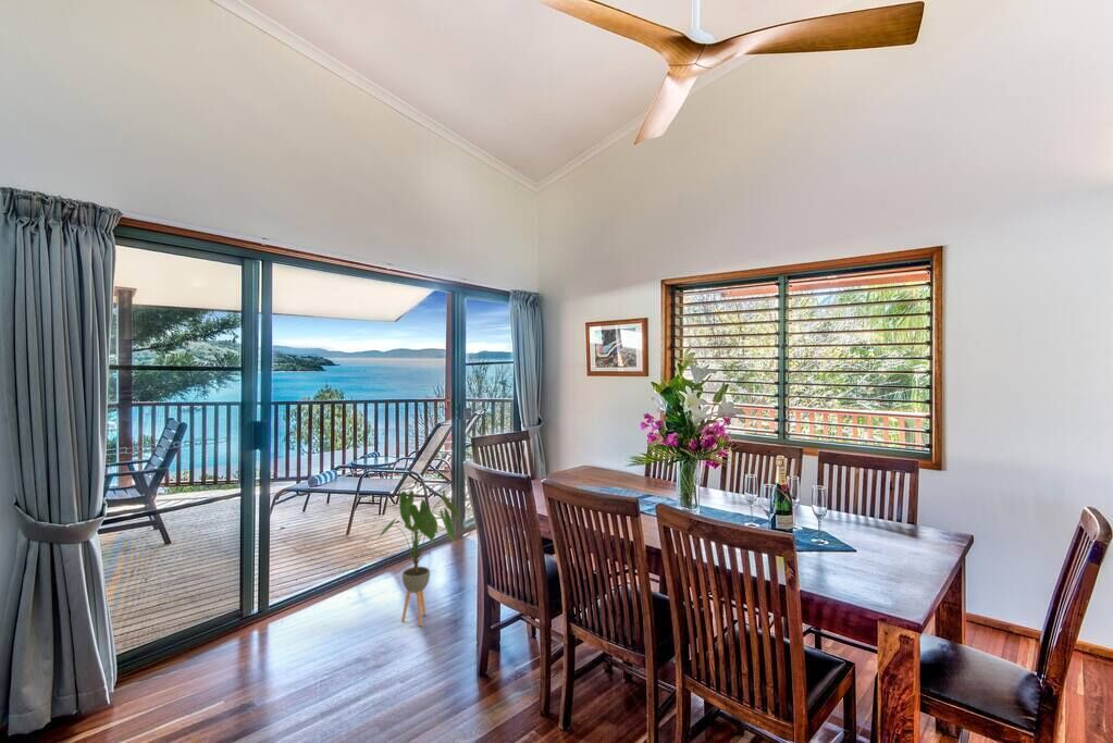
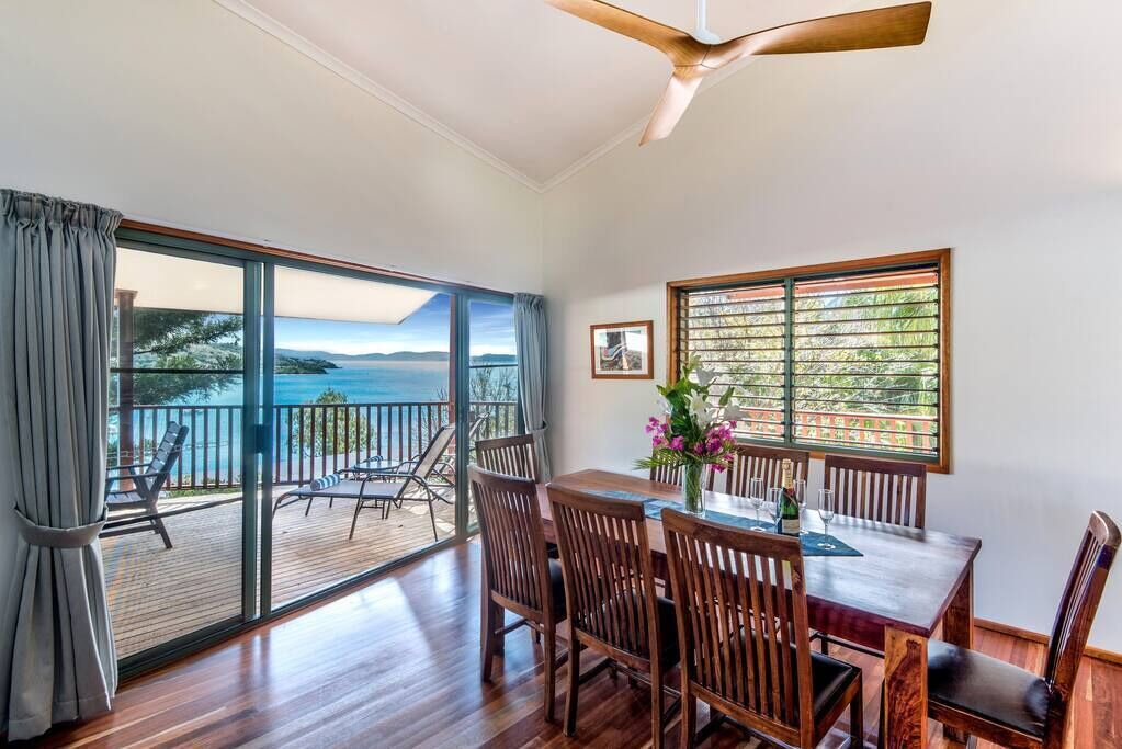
- house plant (420, 553)
